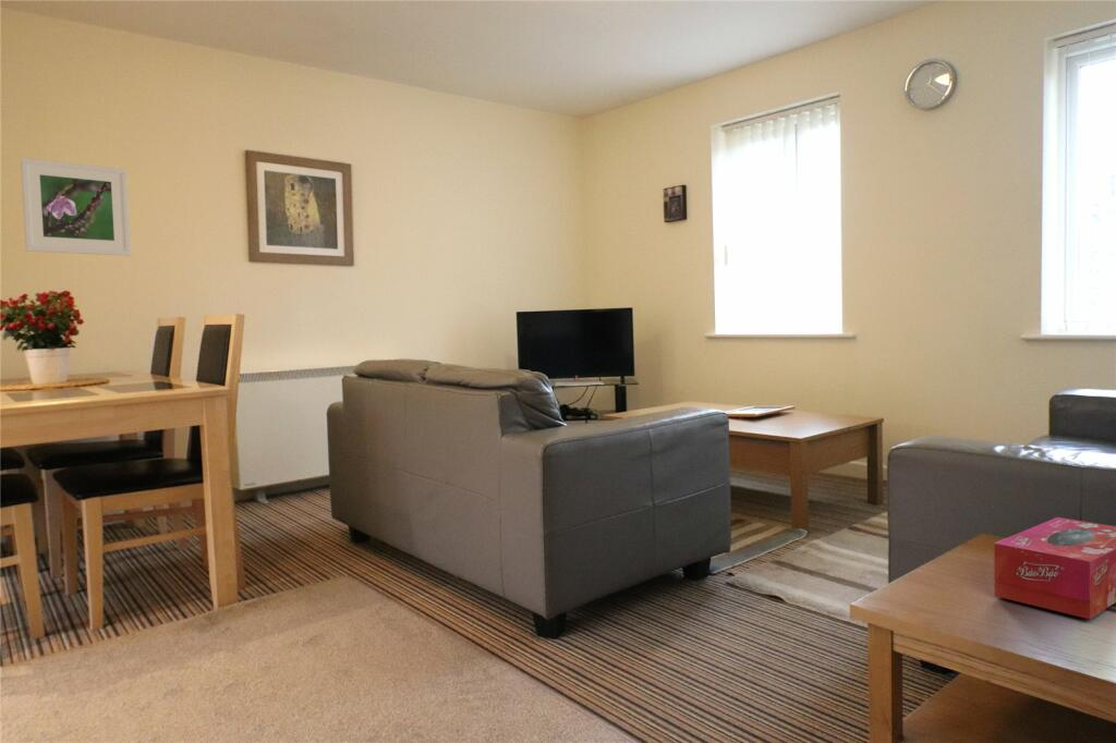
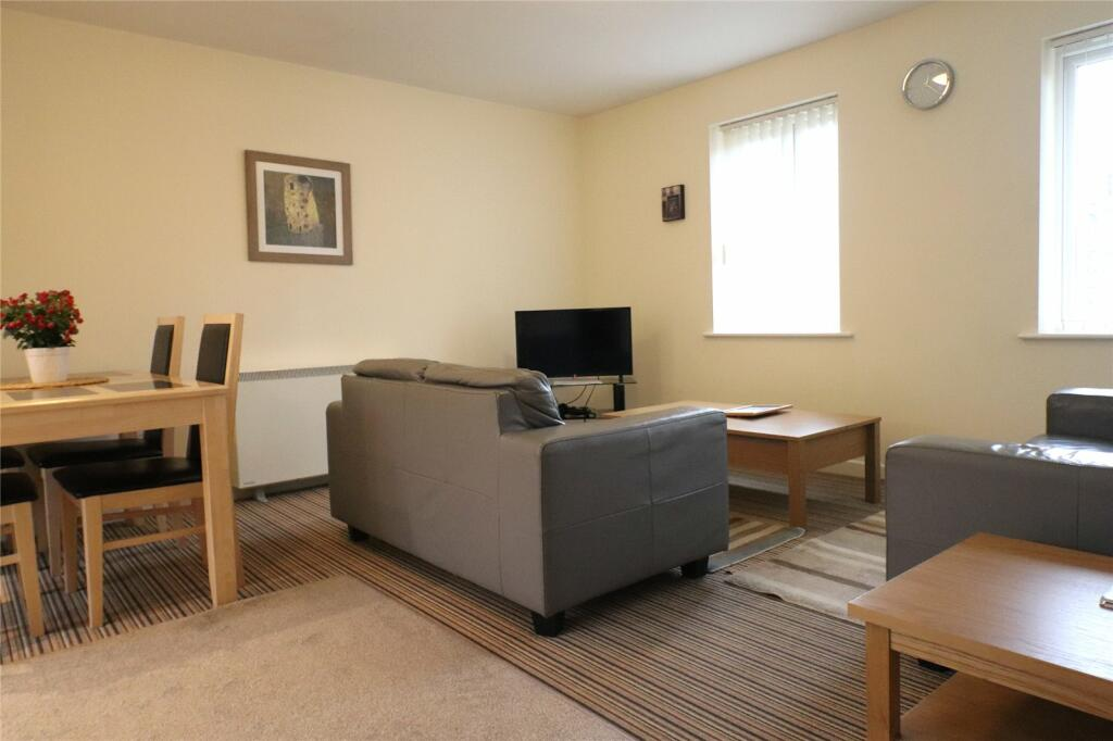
- tissue box (1071, 562)
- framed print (77, 208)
